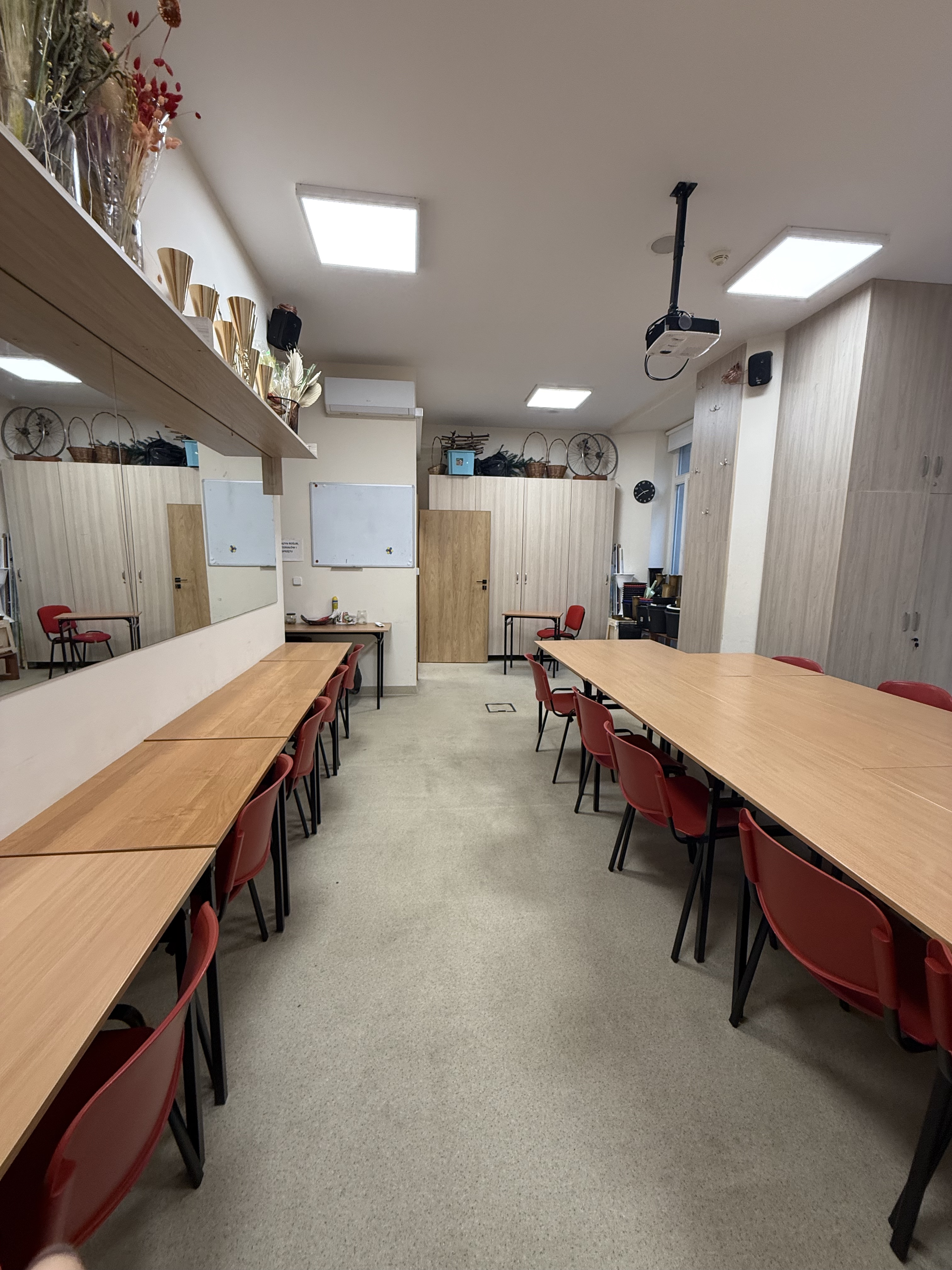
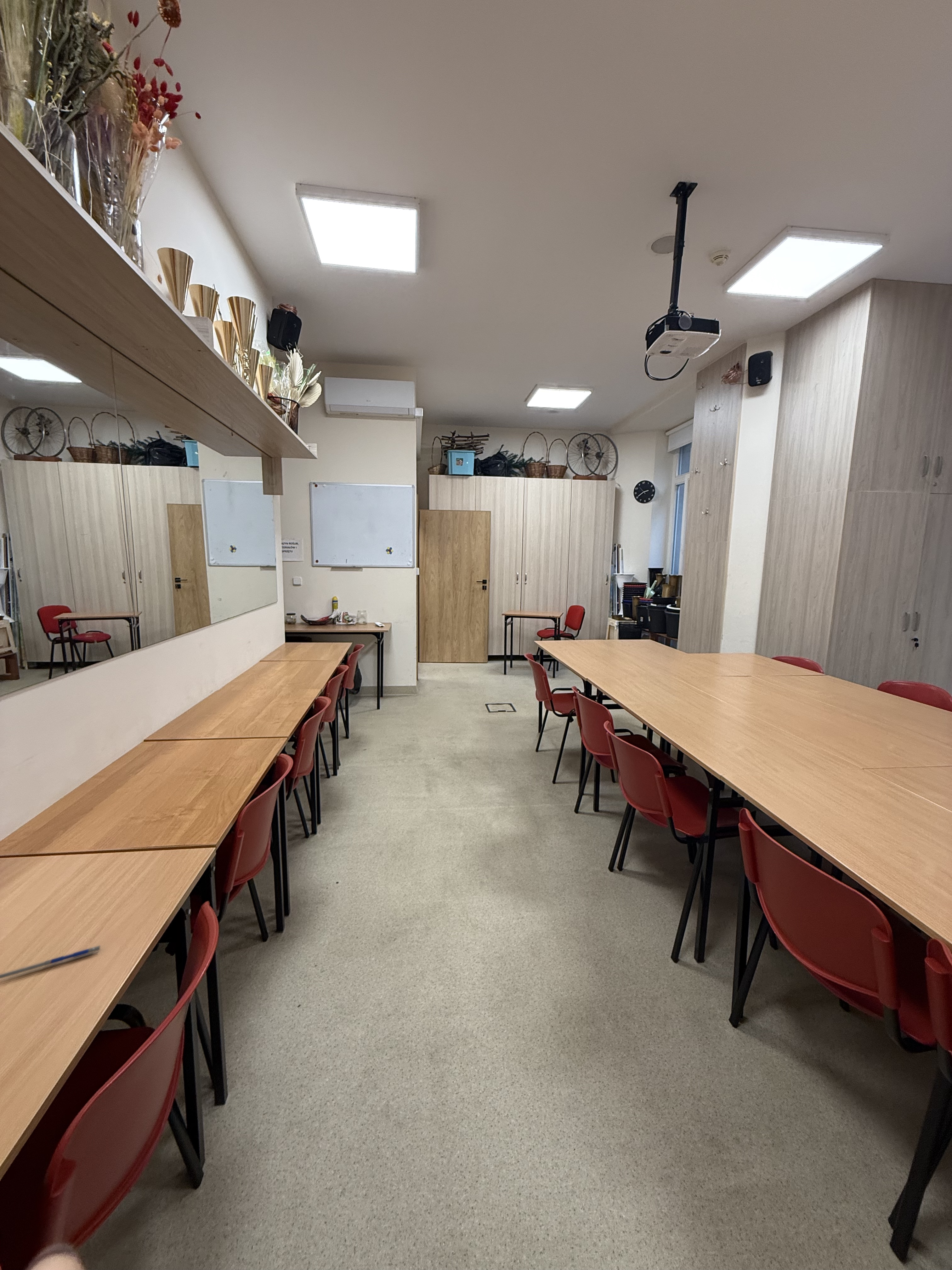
+ pen (50, 962)
